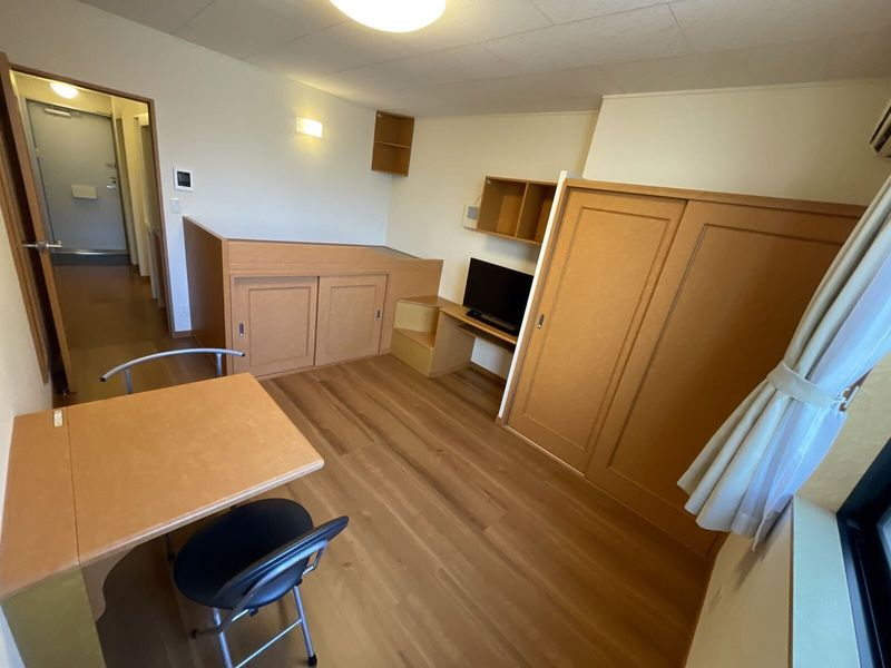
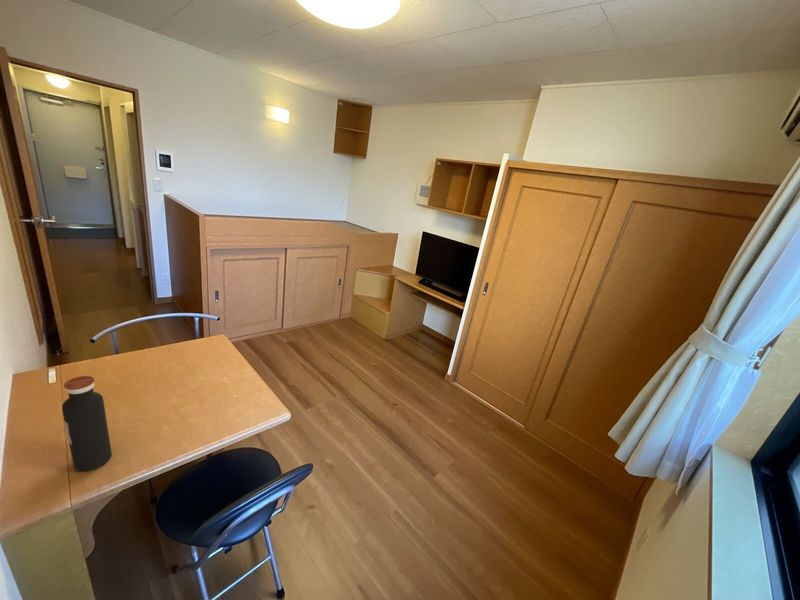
+ water bottle (86, 422)
